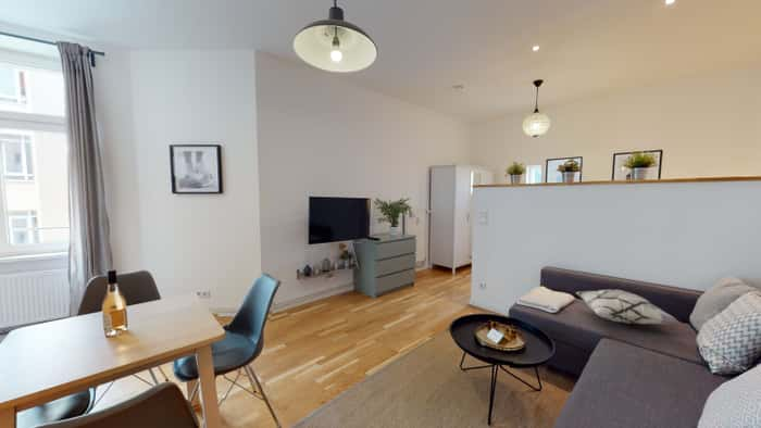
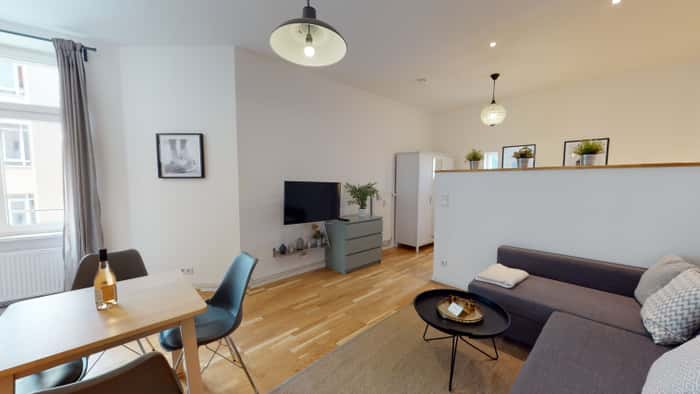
- decorative pillow (621, 305)
